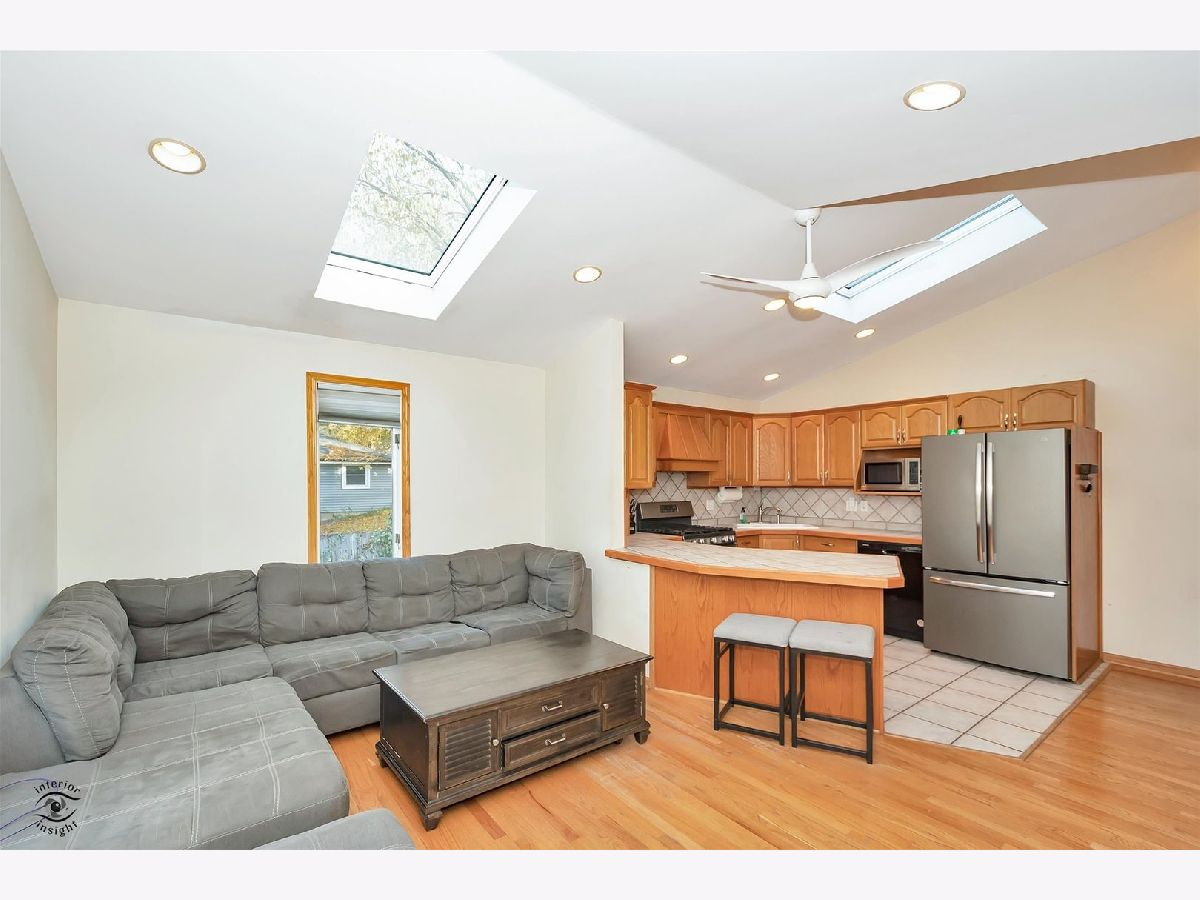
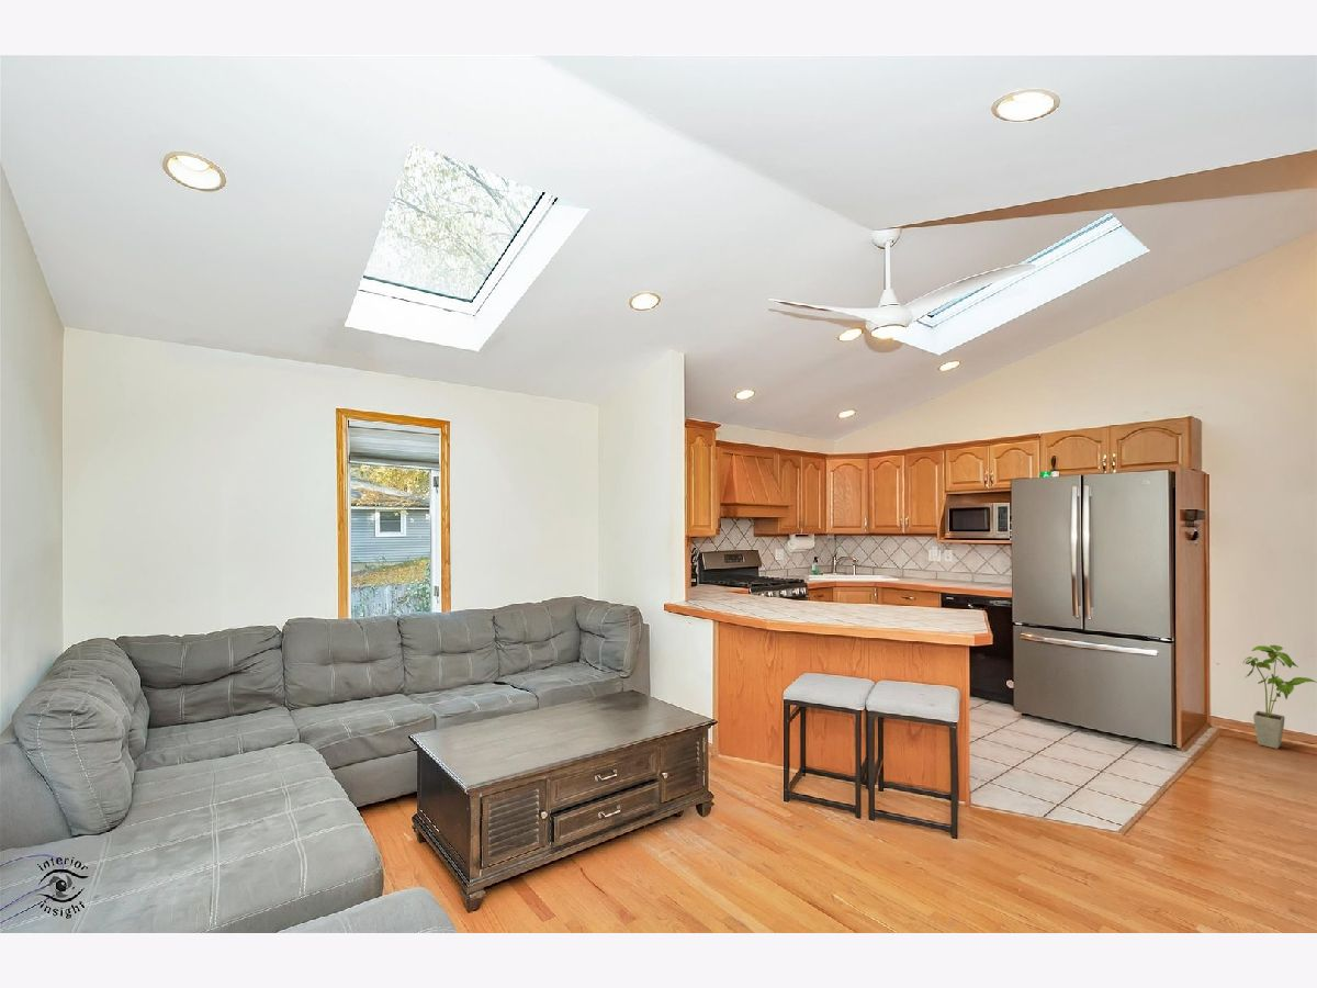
+ house plant (1277, 696)
